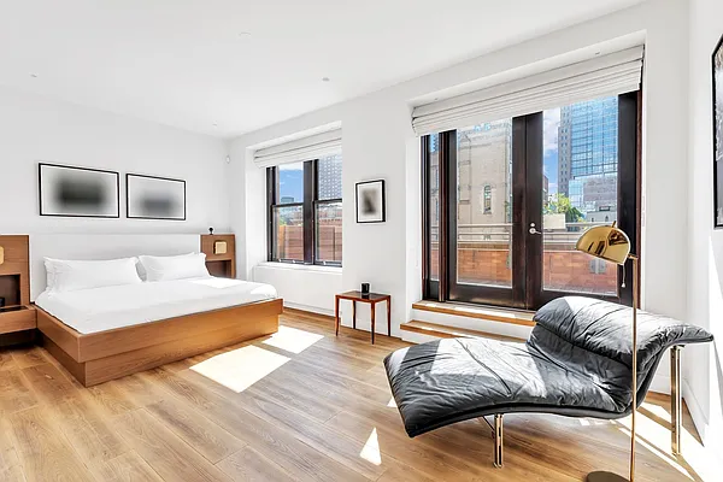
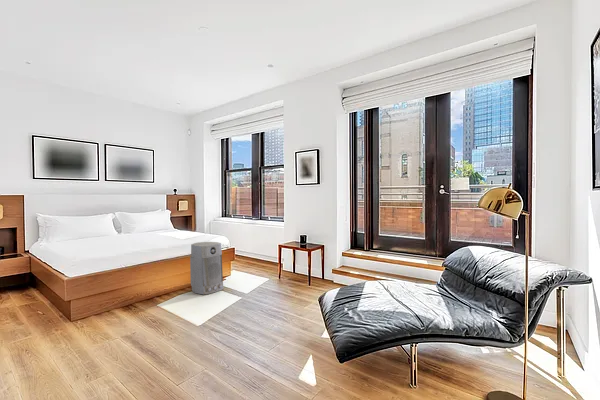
+ air purifier (206, 266)
